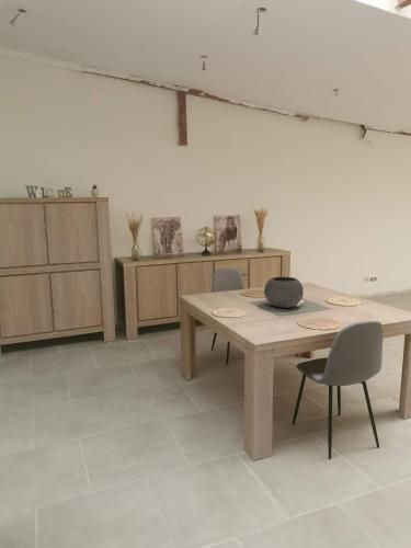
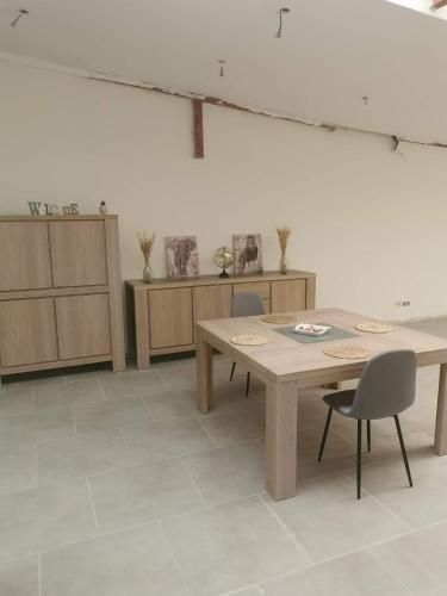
- bowl (283, 292)
